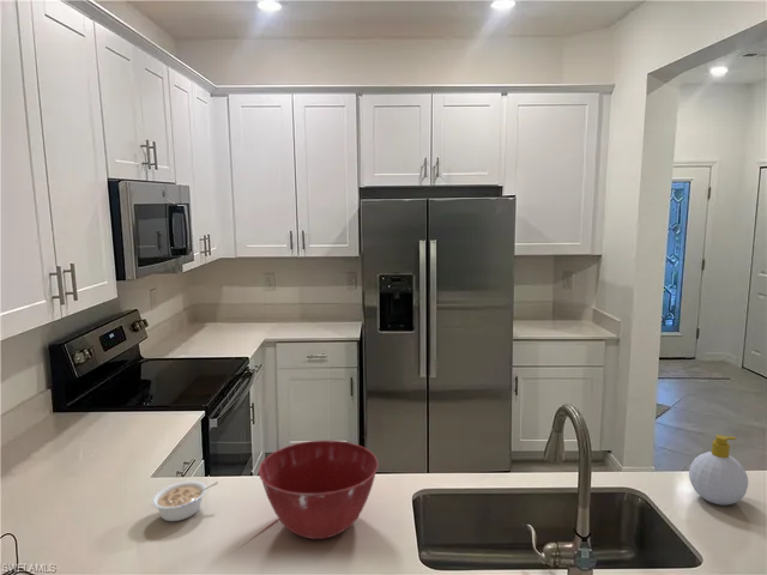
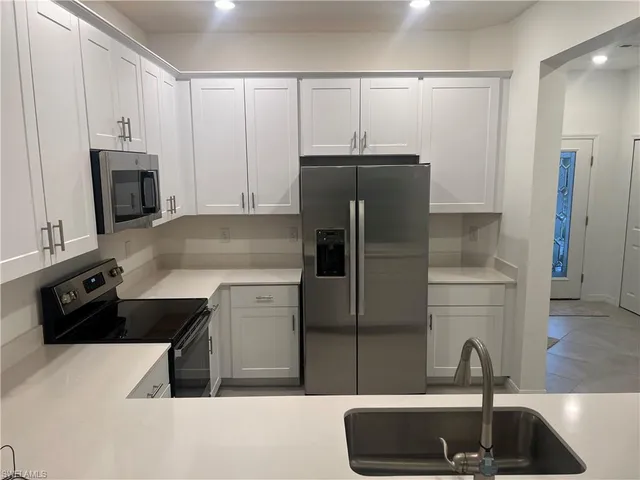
- legume (181, 500)
- soap bottle (718, 467)
- mixing bowl (319, 492)
